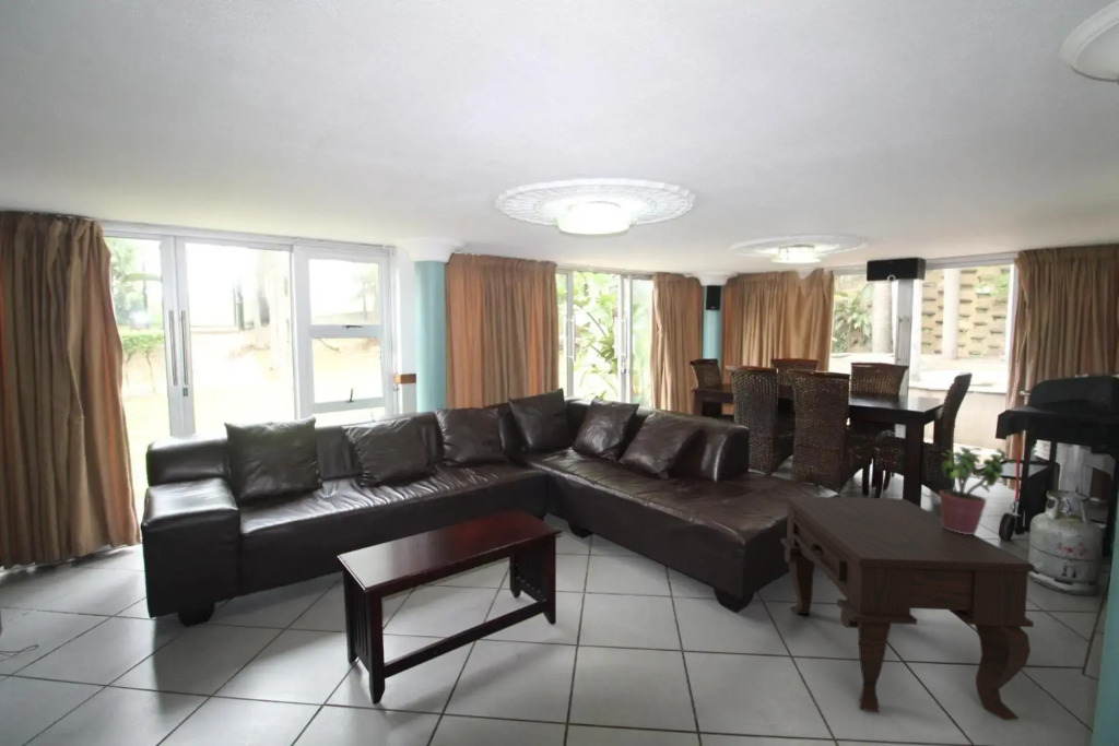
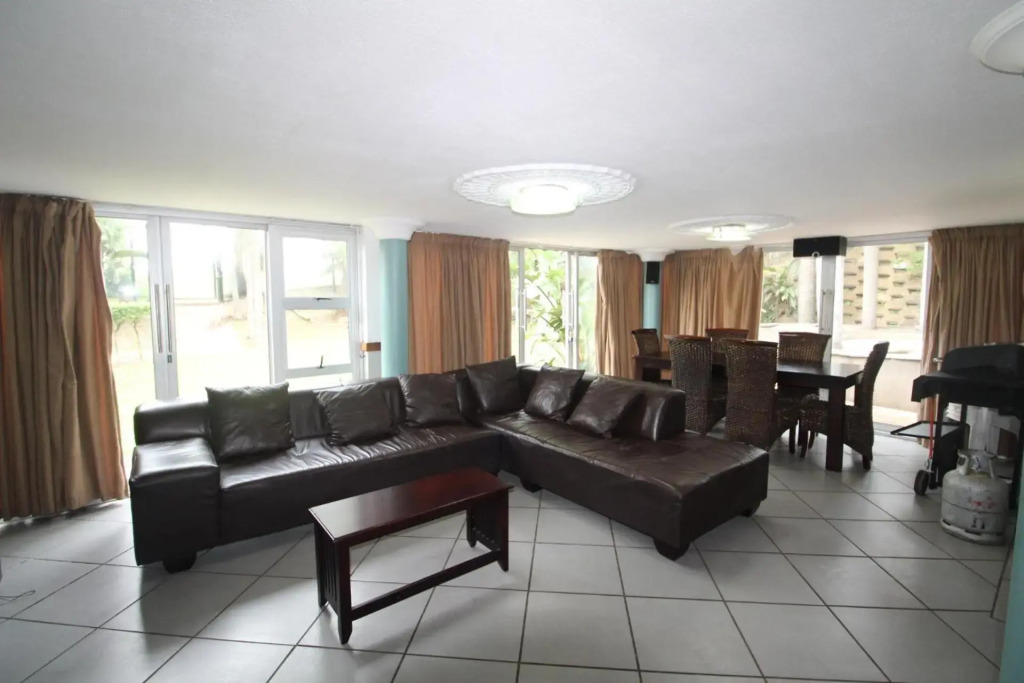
- side table (881, 589)
- potted plant (962, 492)
